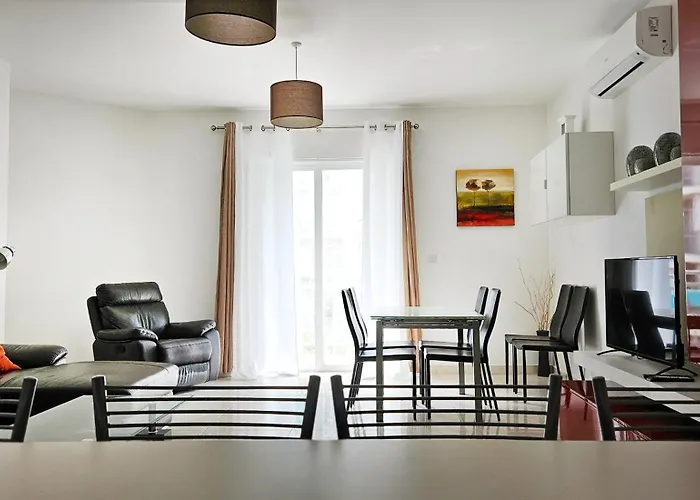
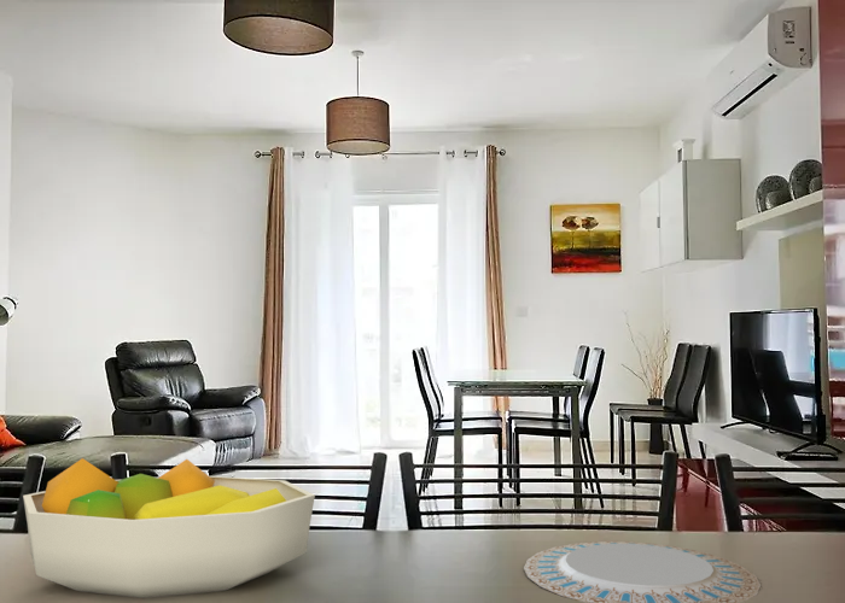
+ fruit bowl (168, 516)
+ chinaware (637, 567)
